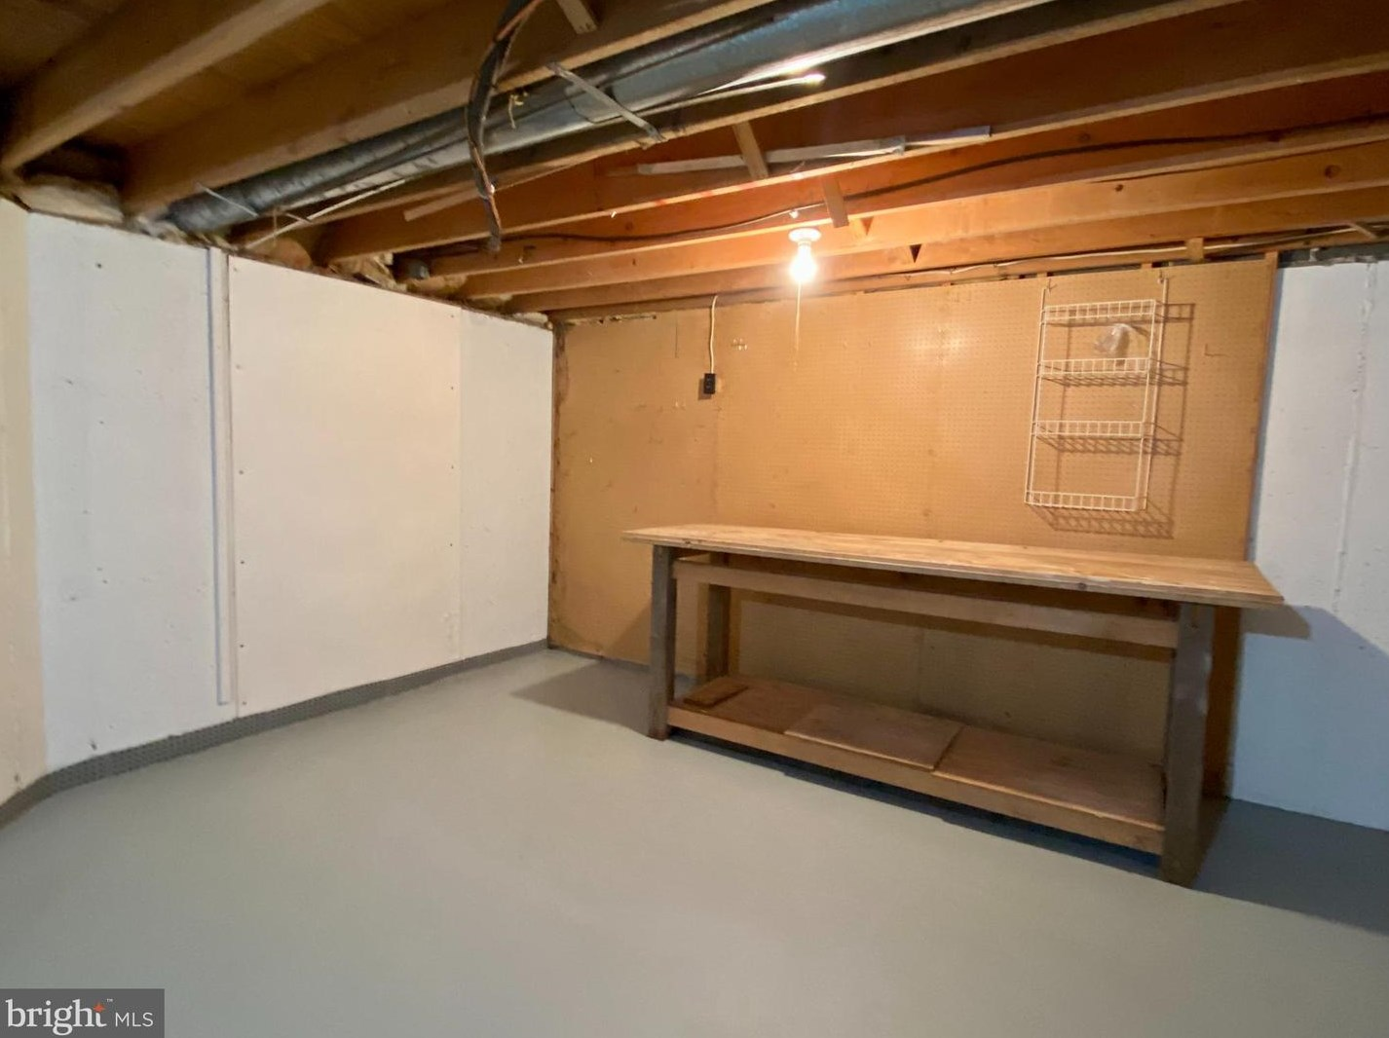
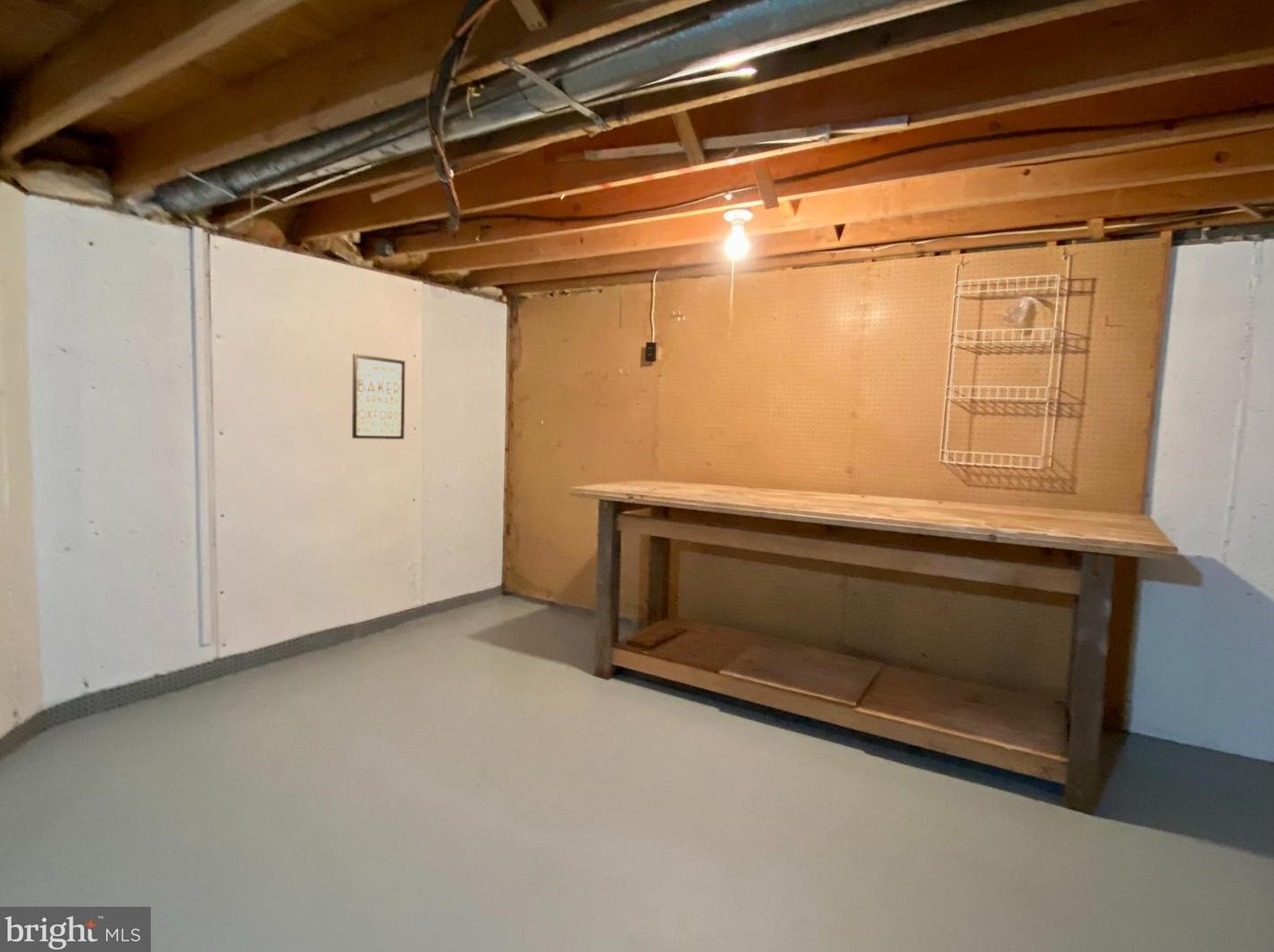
+ wall art (379, 398)
